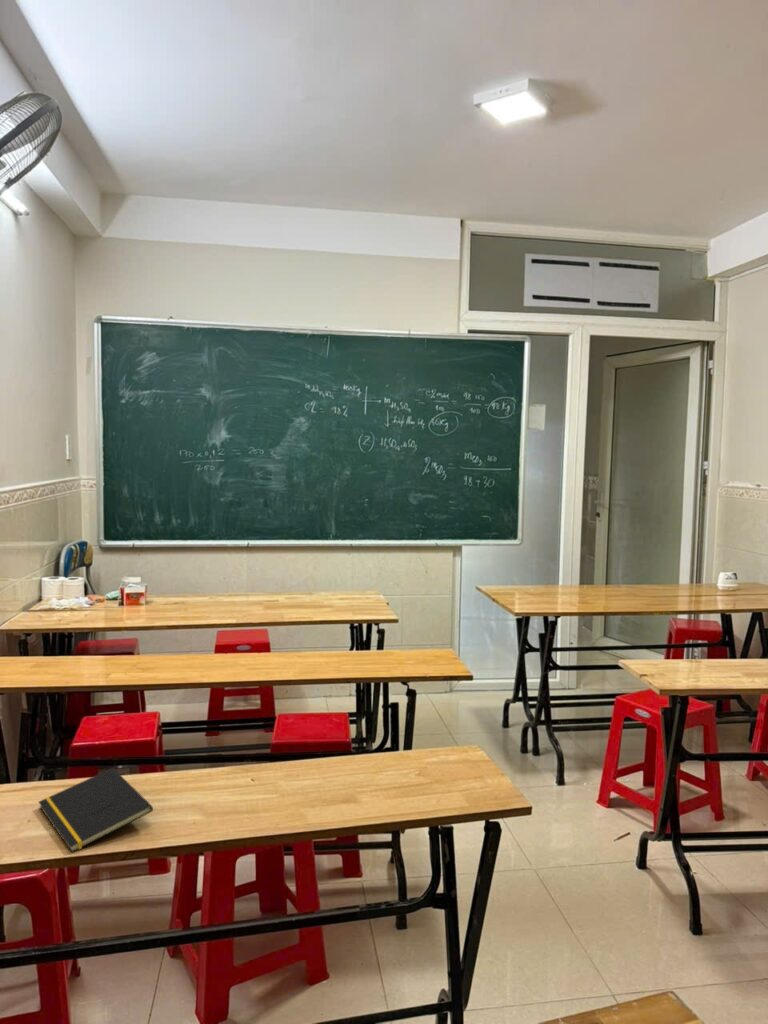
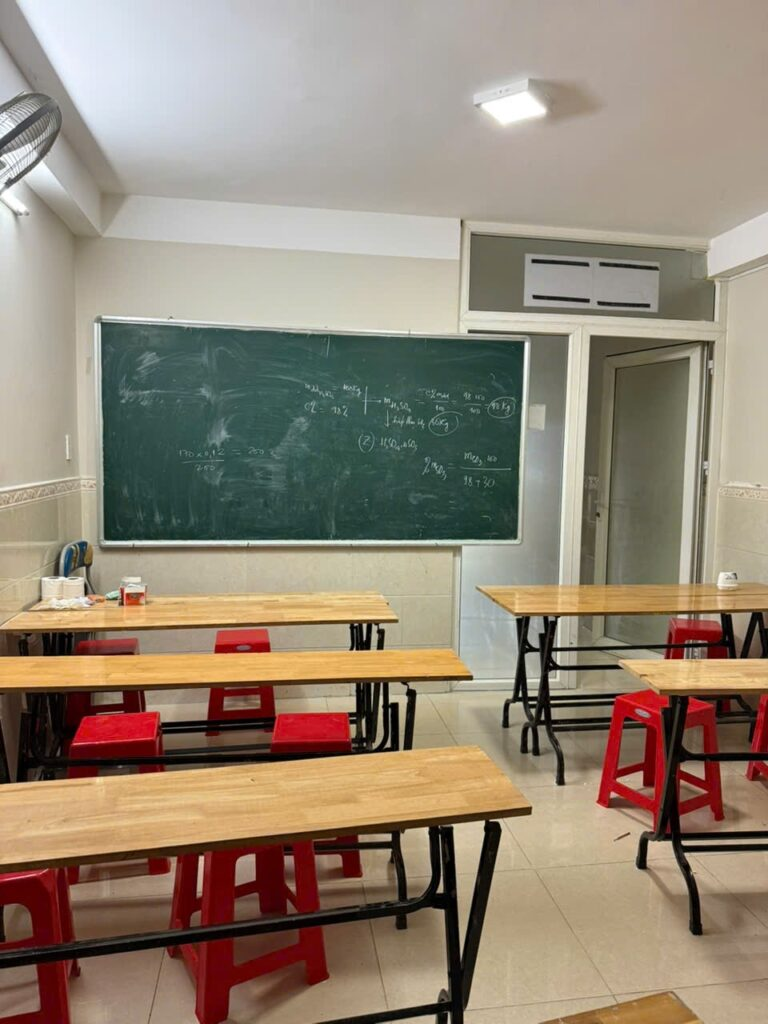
- notepad (94, 806)
